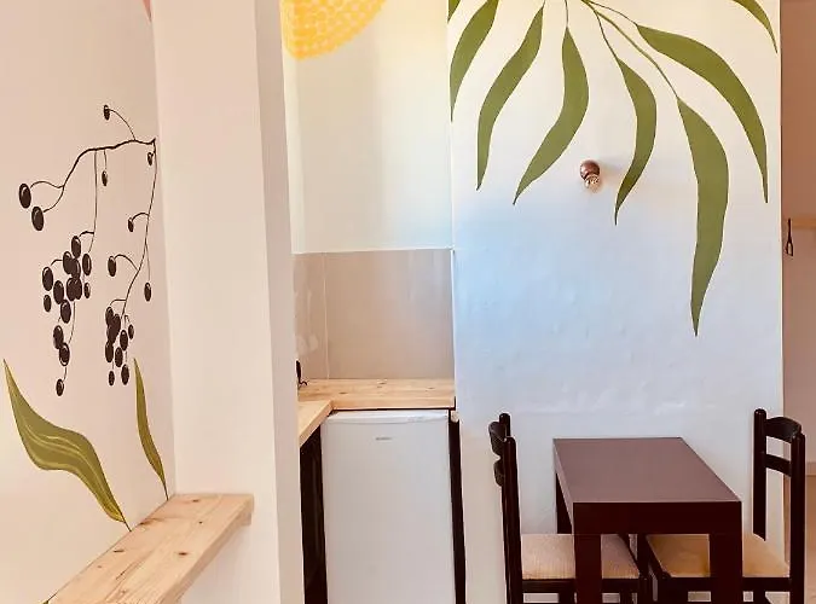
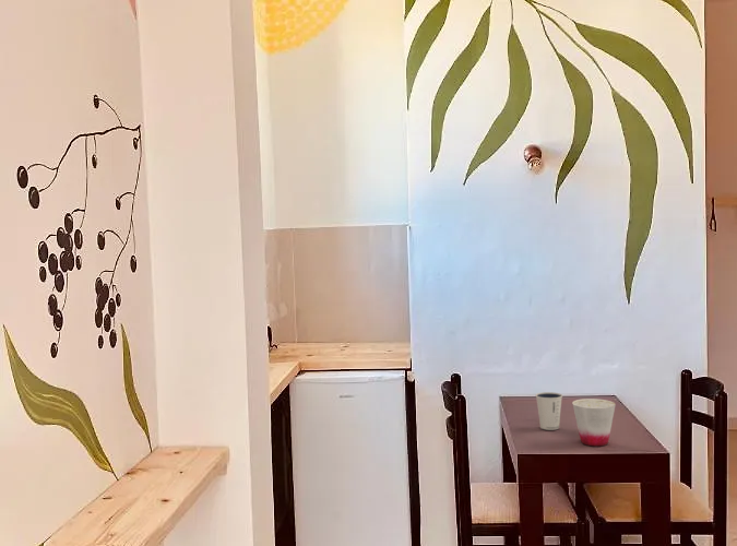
+ cup (594, 423)
+ dixie cup (549, 411)
